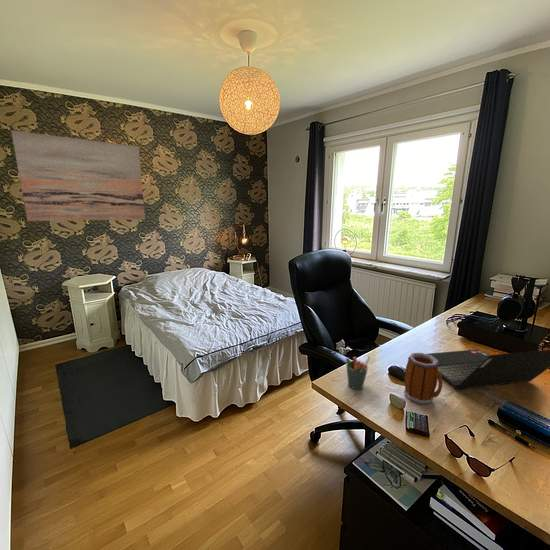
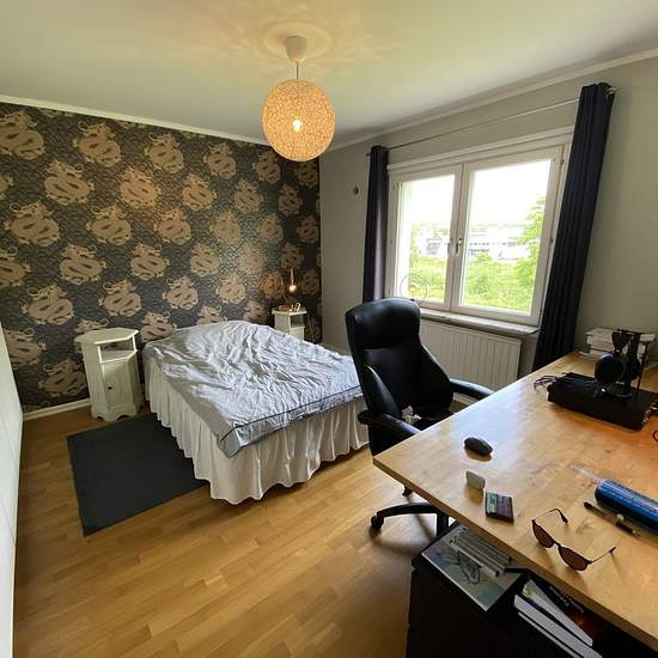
- wall art (87, 181)
- pen holder (356, 370)
- mug (424, 378)
- laptop computer (483, 353)
